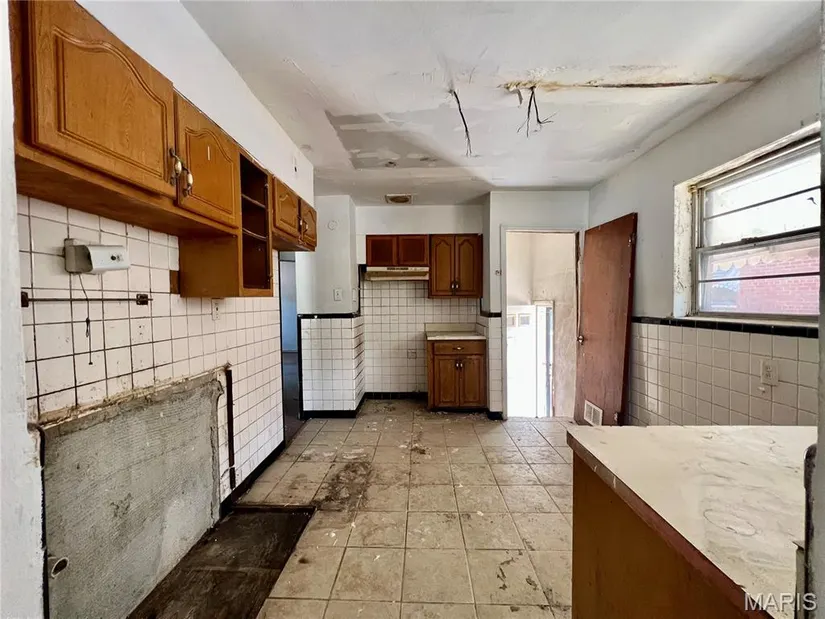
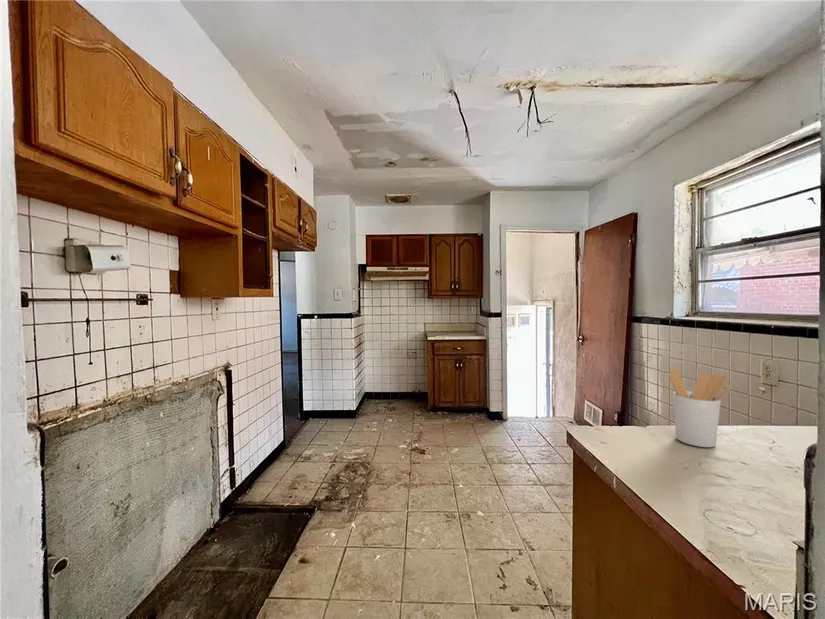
+ utensil holder (701, 405)
